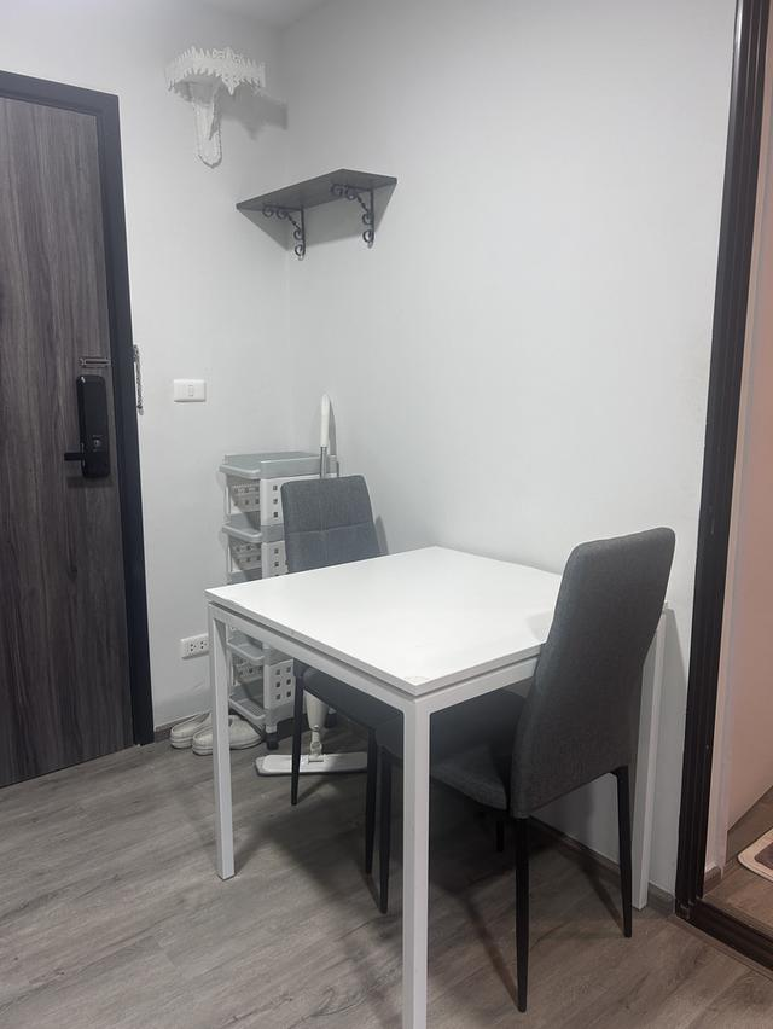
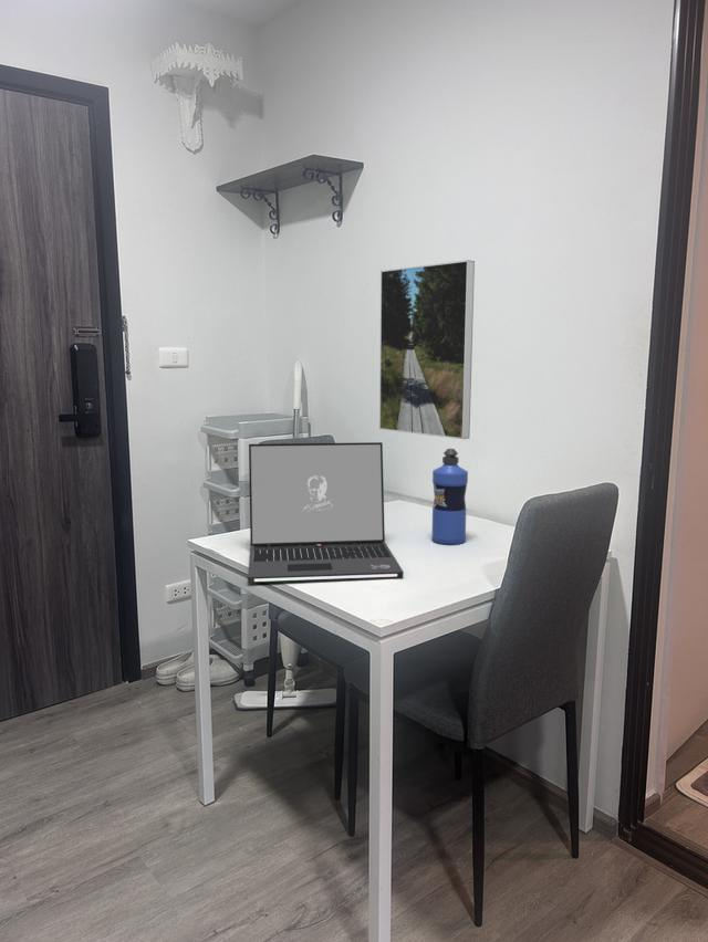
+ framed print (423, 350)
+ water bottle (449, 494)
+ laptop (321, 506)
